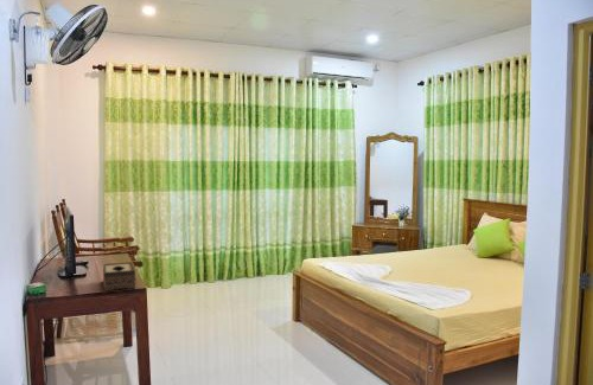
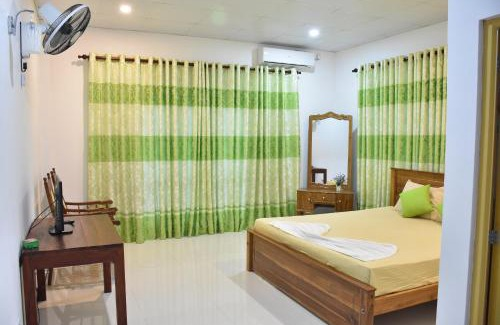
- tissue box (119, 275)
